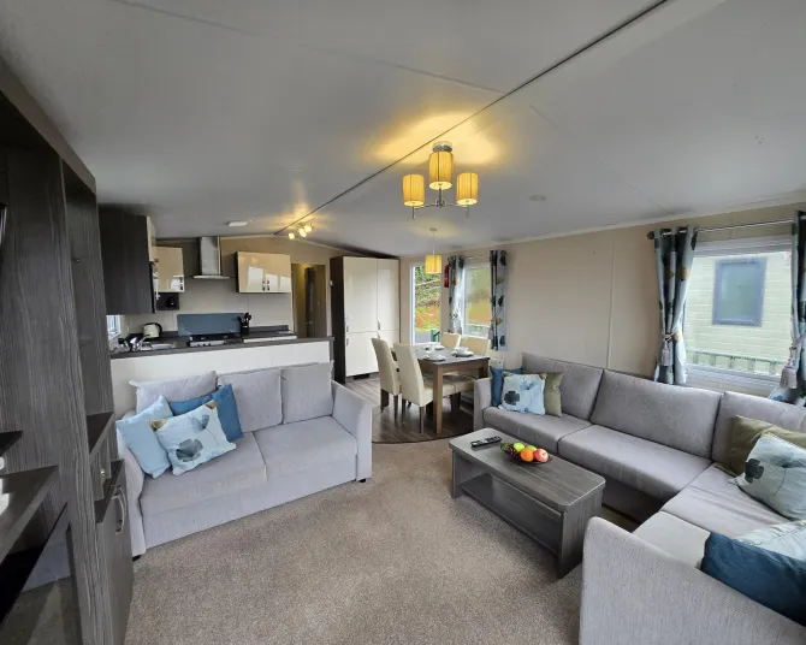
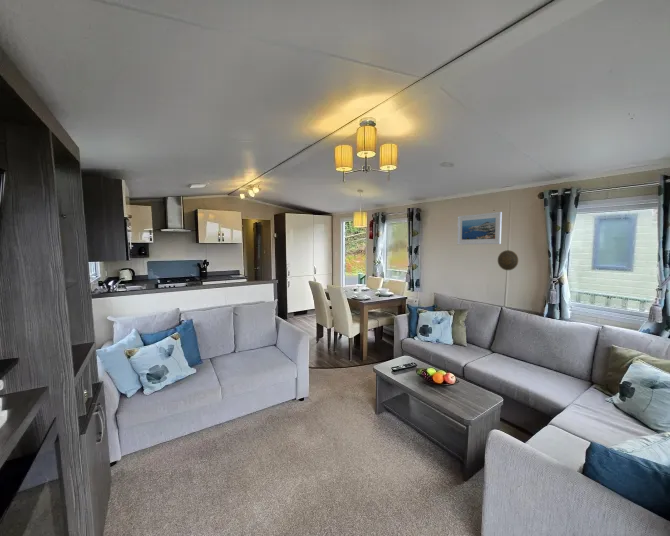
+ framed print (478, 229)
+ decorative plate (507, 260)
